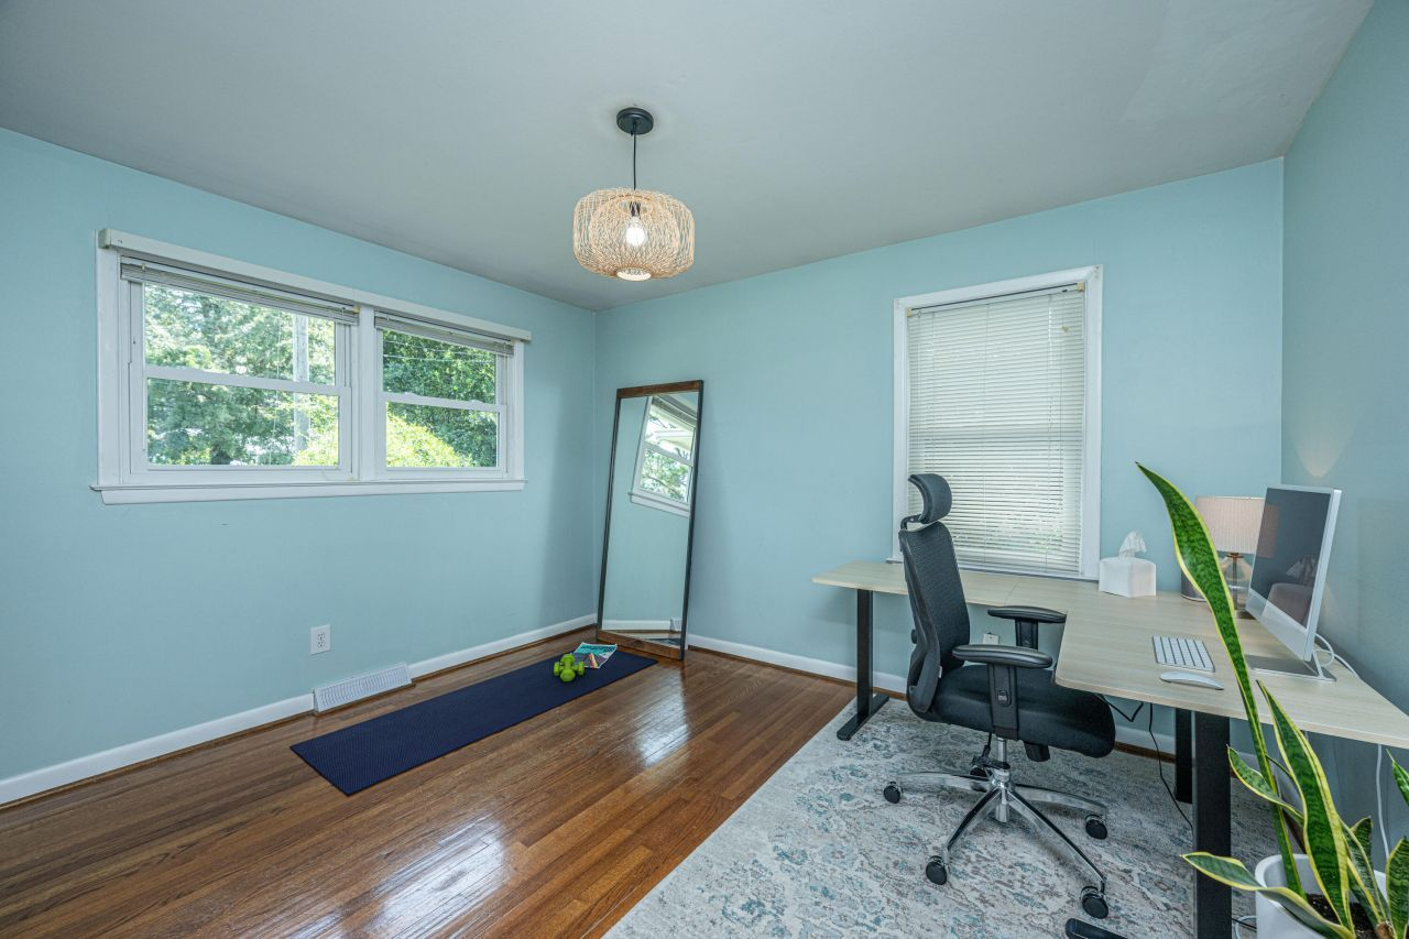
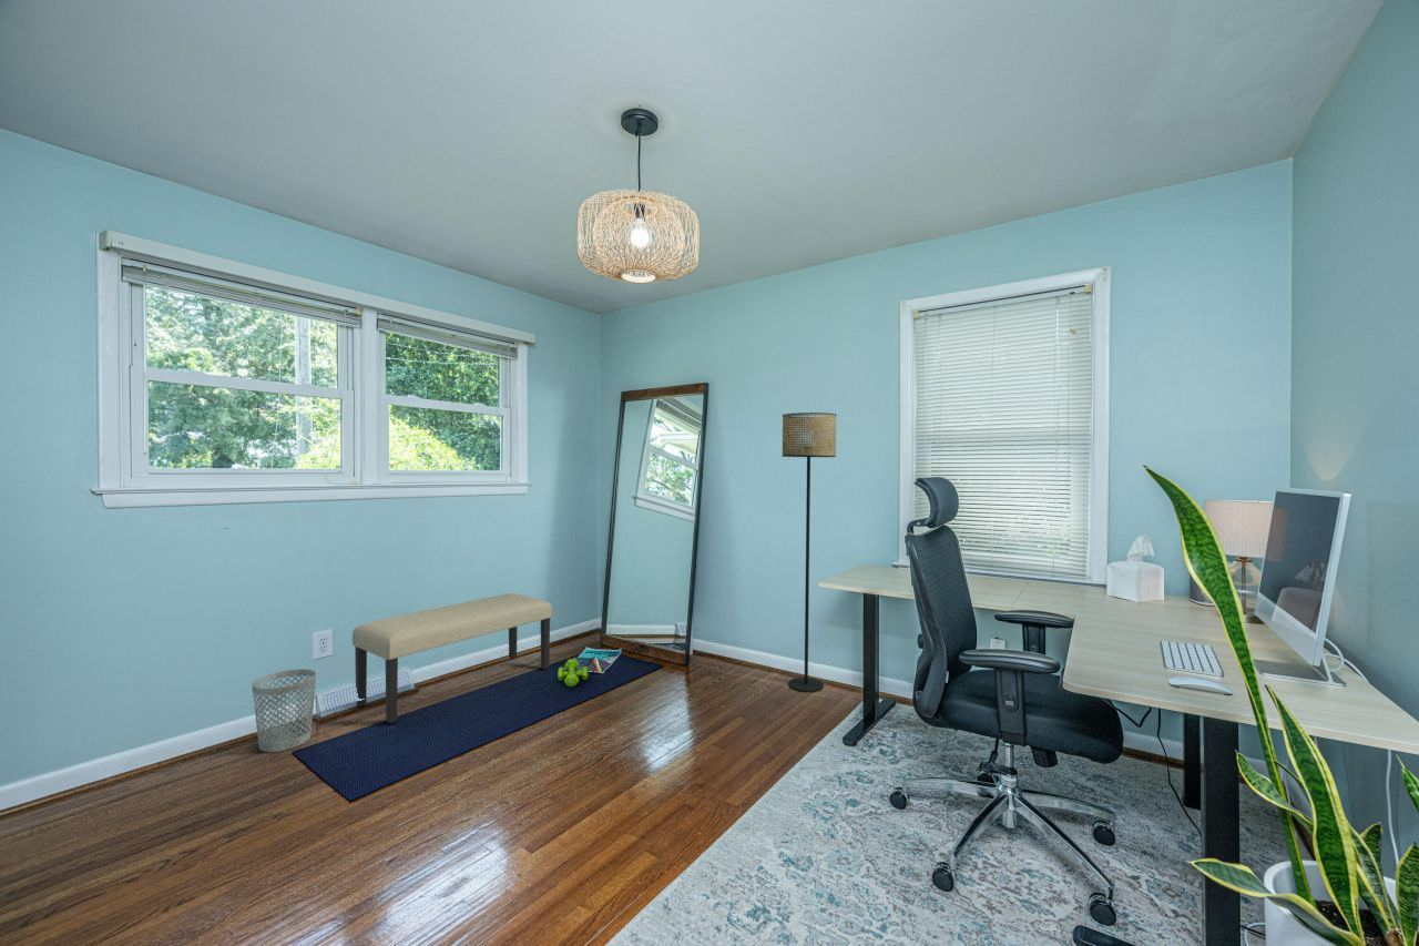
+ bench (458, 641)
+ wastebasket (285, 710)
+ floor lamp (807, 550)
